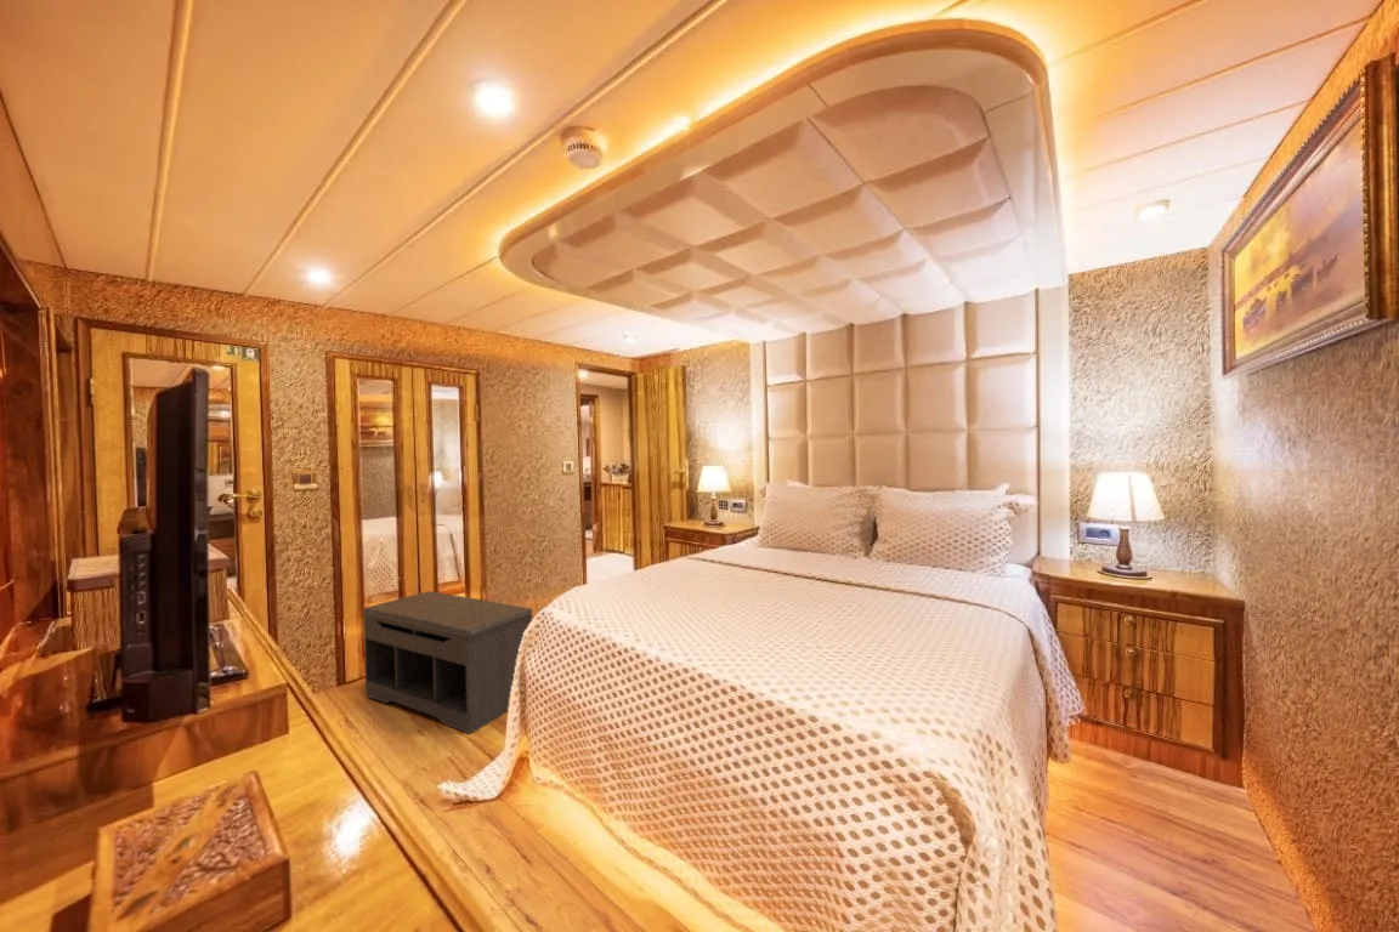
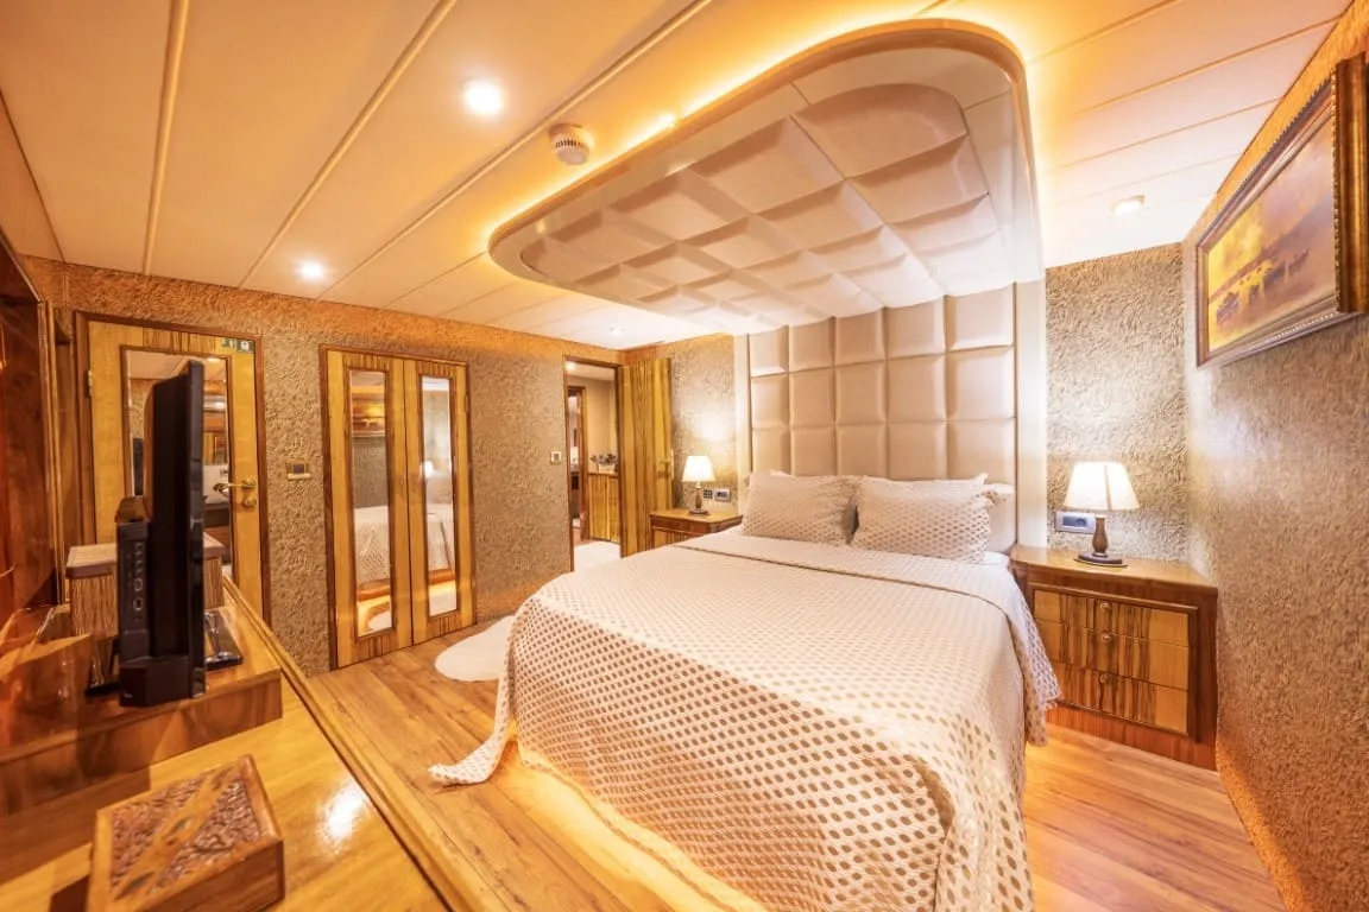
- bench (447, 652)
